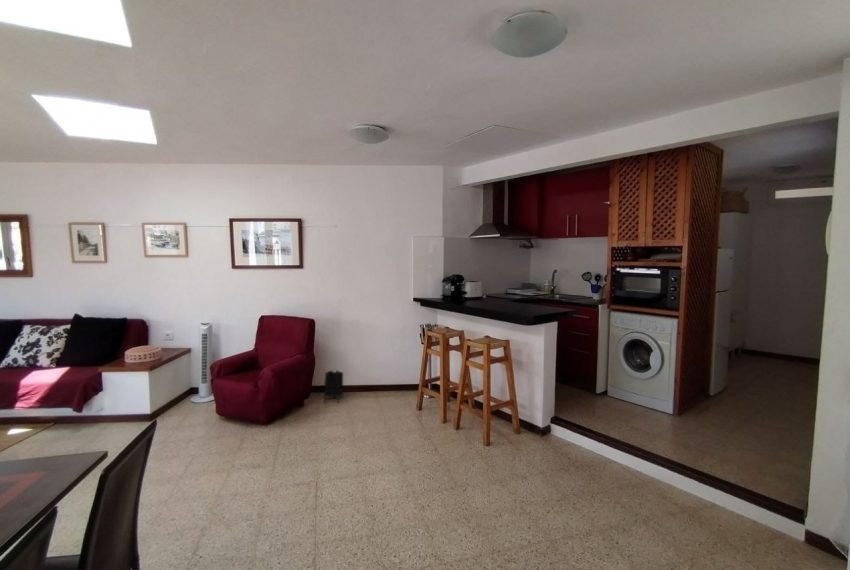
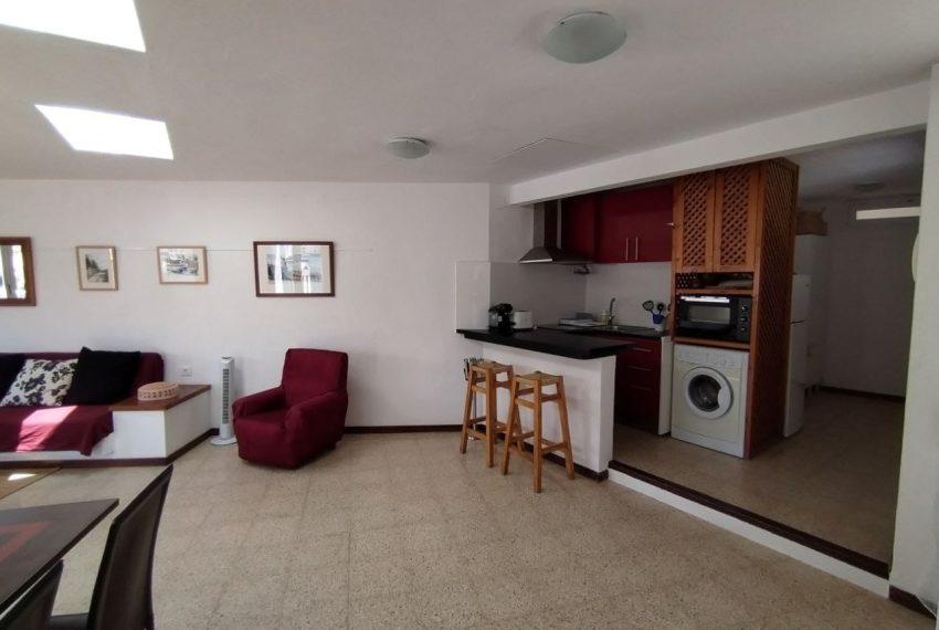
- backpack (332, 385)
